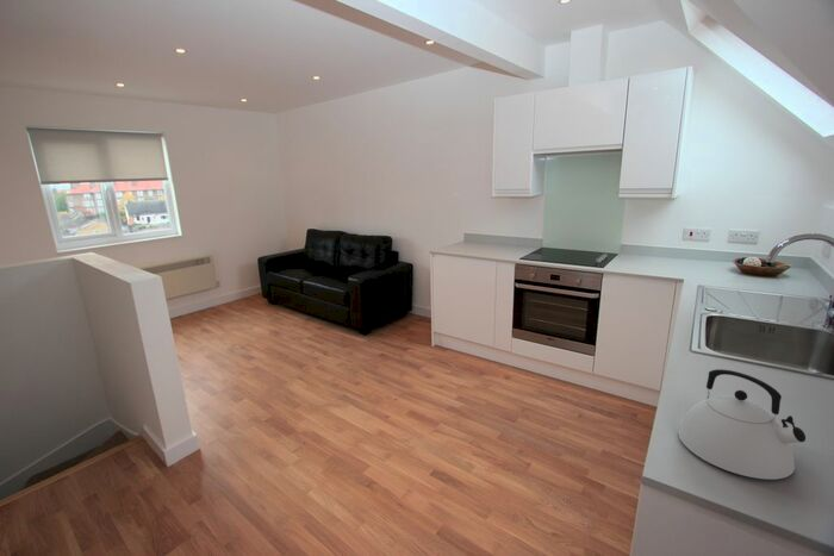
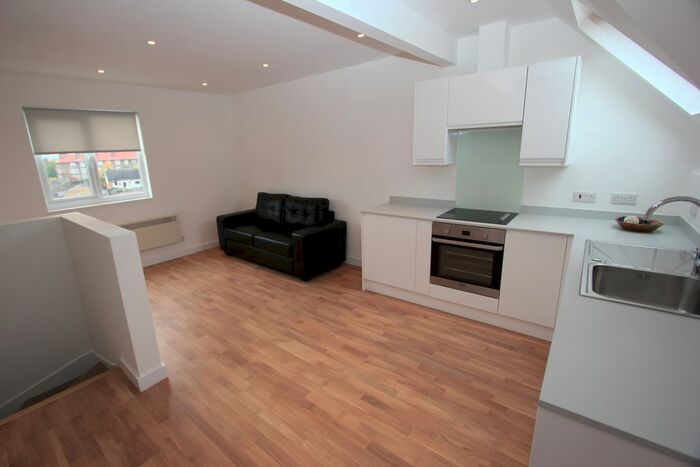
- kettle (740, 412)
